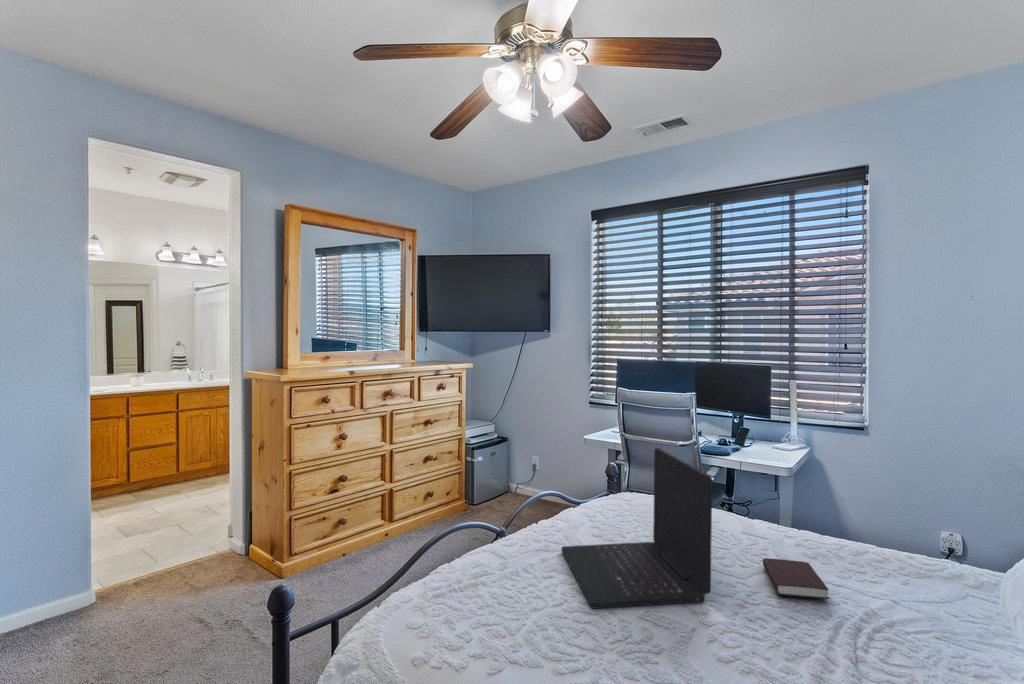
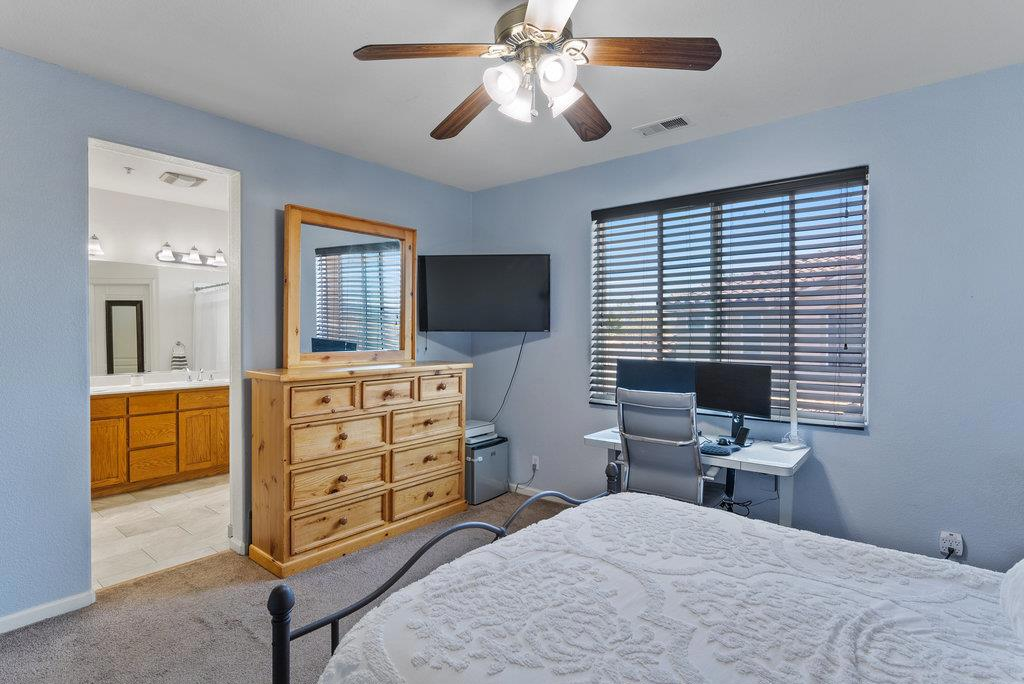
- laptop (629, 543)
- book (793, 576)
